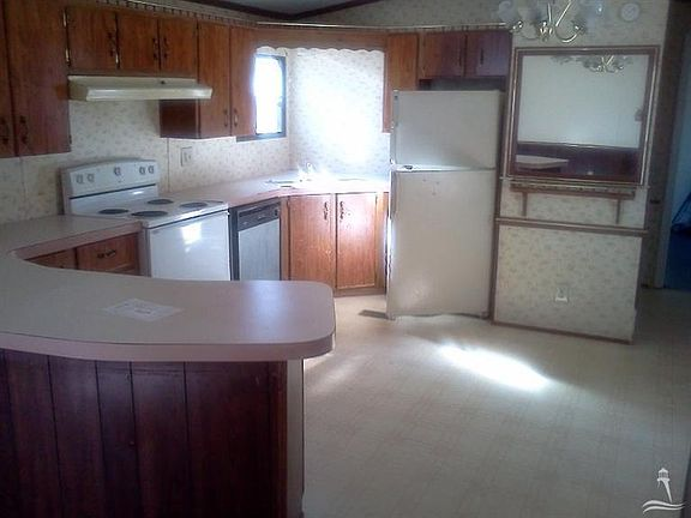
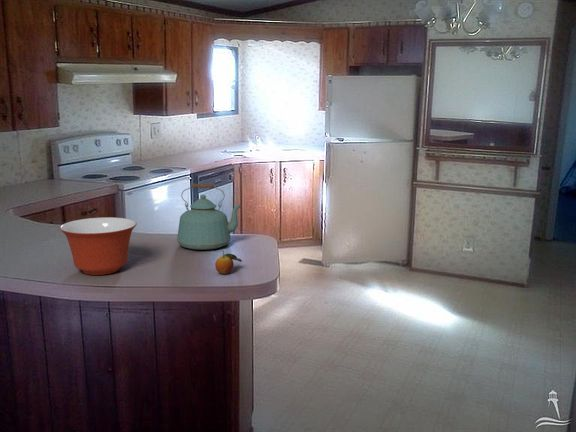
+ kettle (208, 214)
+ fruit (229, 261)
+ mixing bowl (100, 247)
